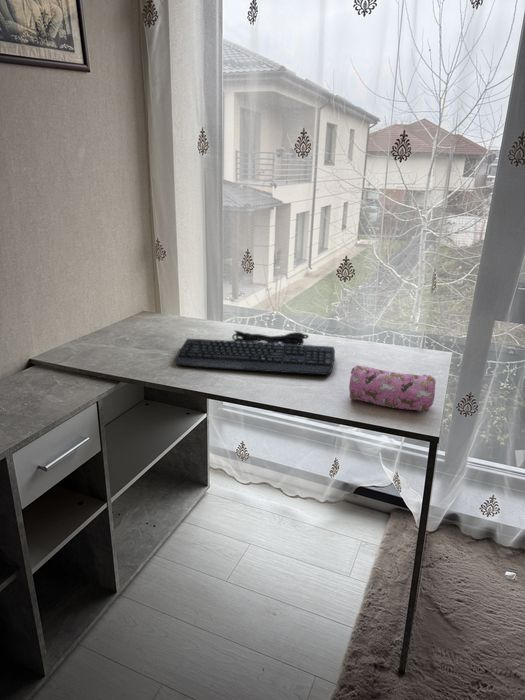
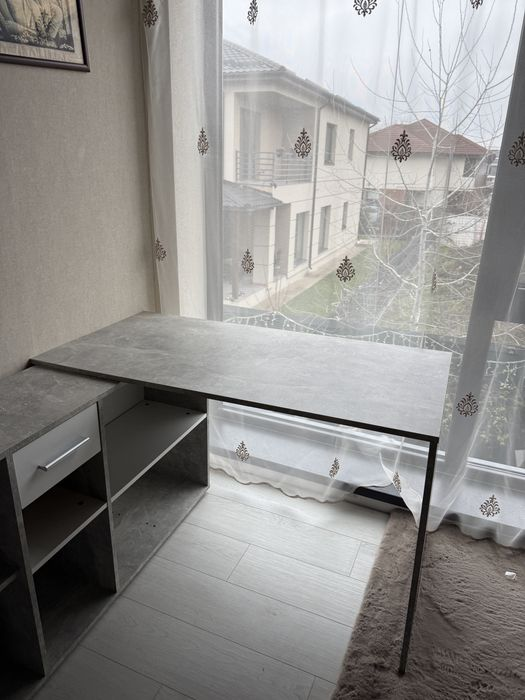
- keyboard (258, 348)
- pencil case (390, 387)
